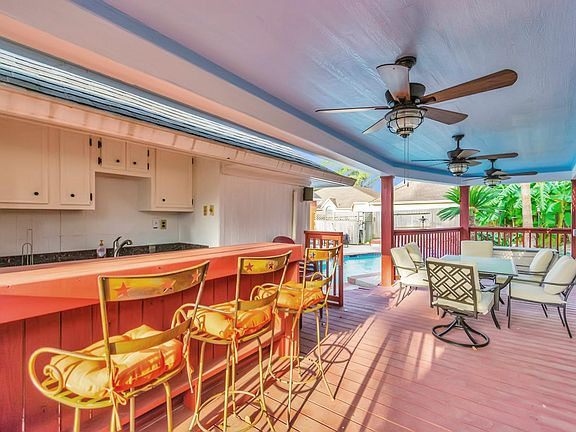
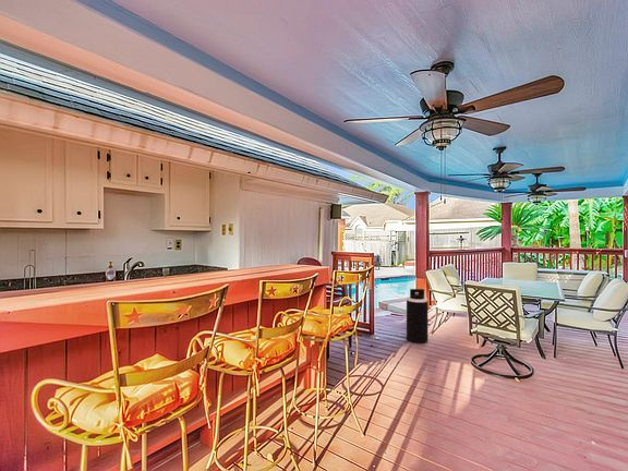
+ trash can (416, 314)
